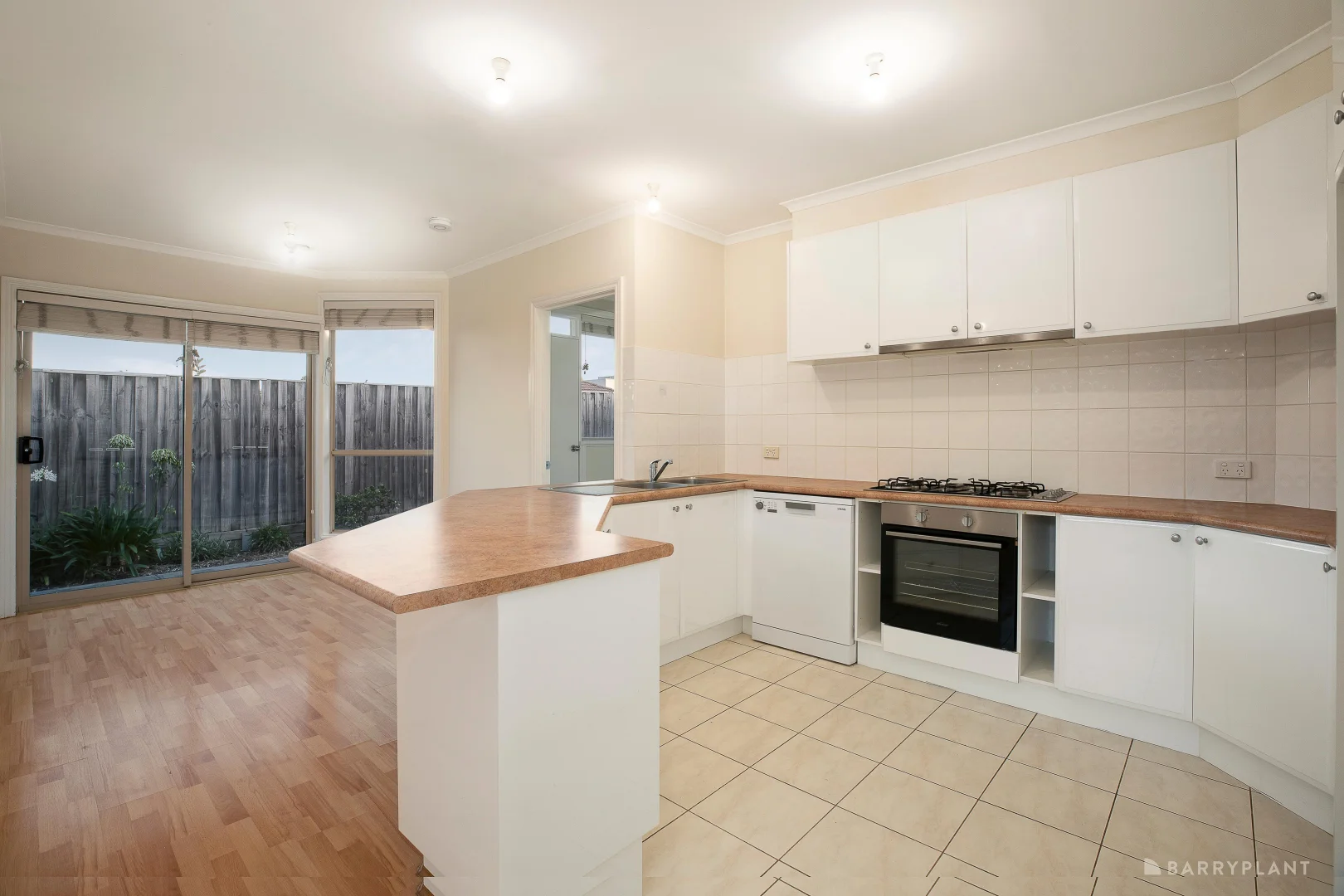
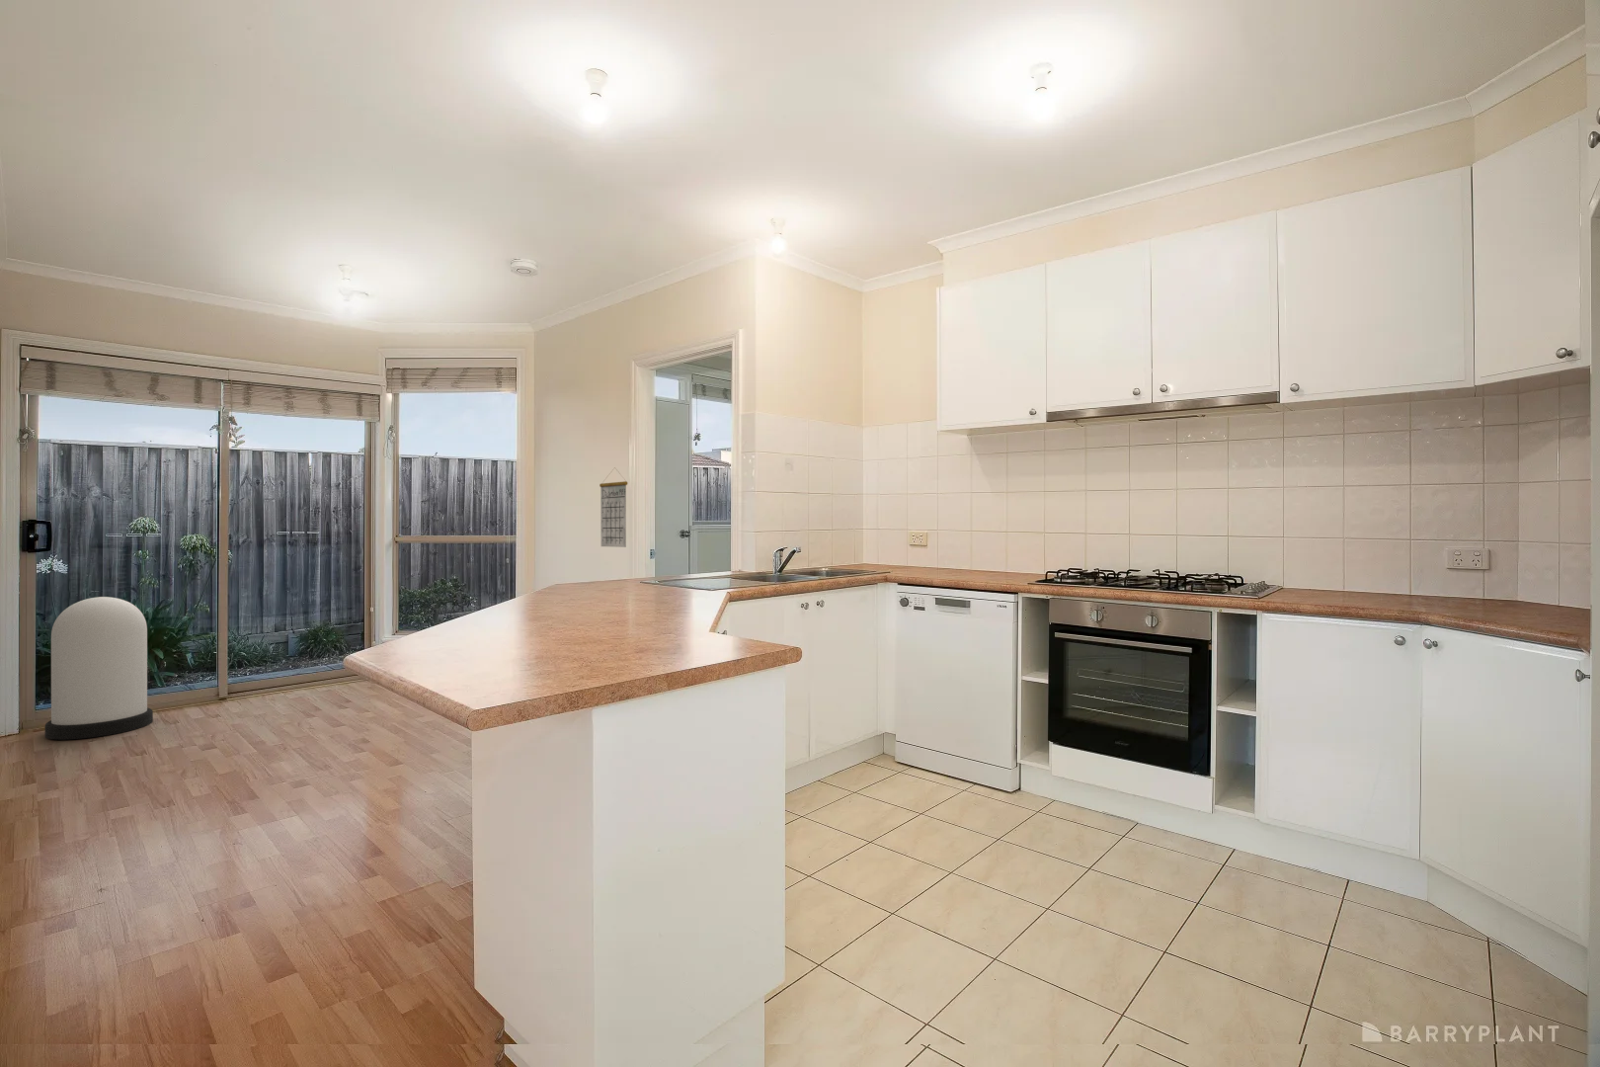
+ calendar (613, 507)
+ trash can (101, 662)
